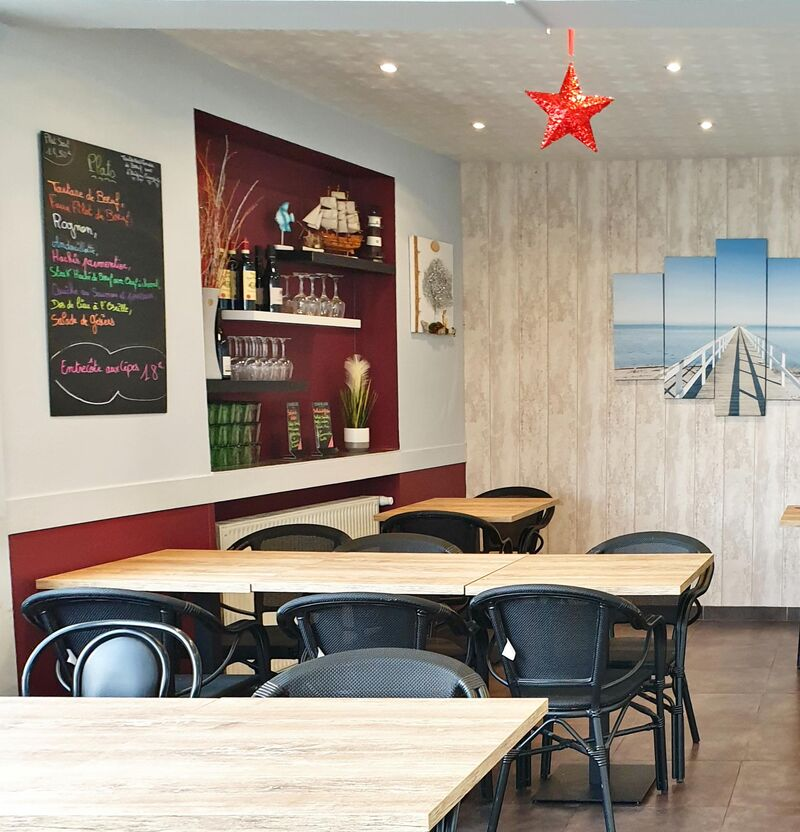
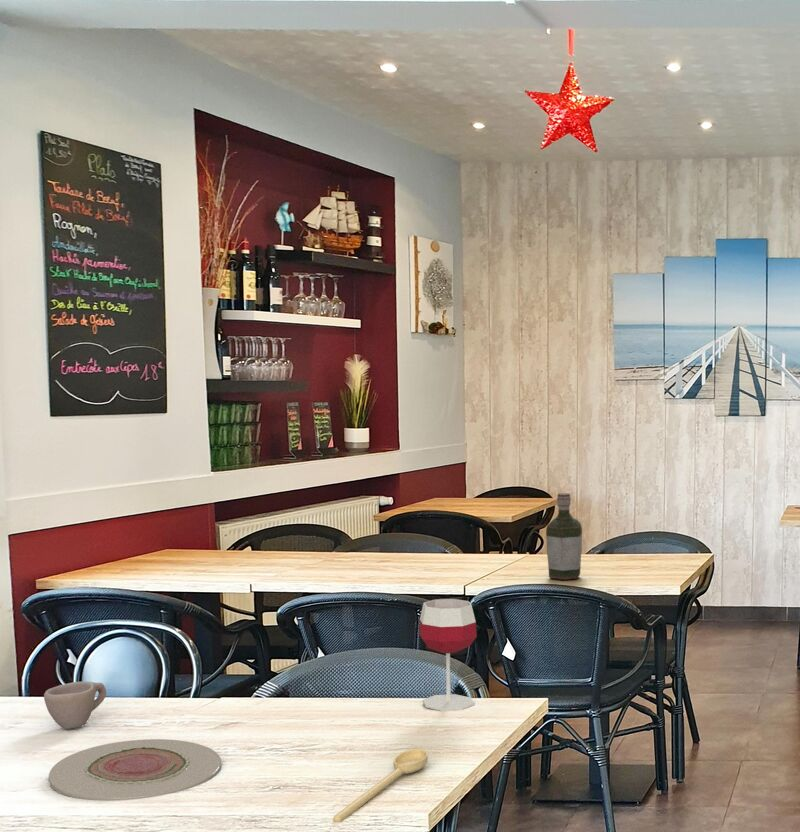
+ cup (76, 704)
+ bottle (564, 535)
+ wineglass (447, 653)
+ plate (136, 767)
+ spoon (381, 784)
